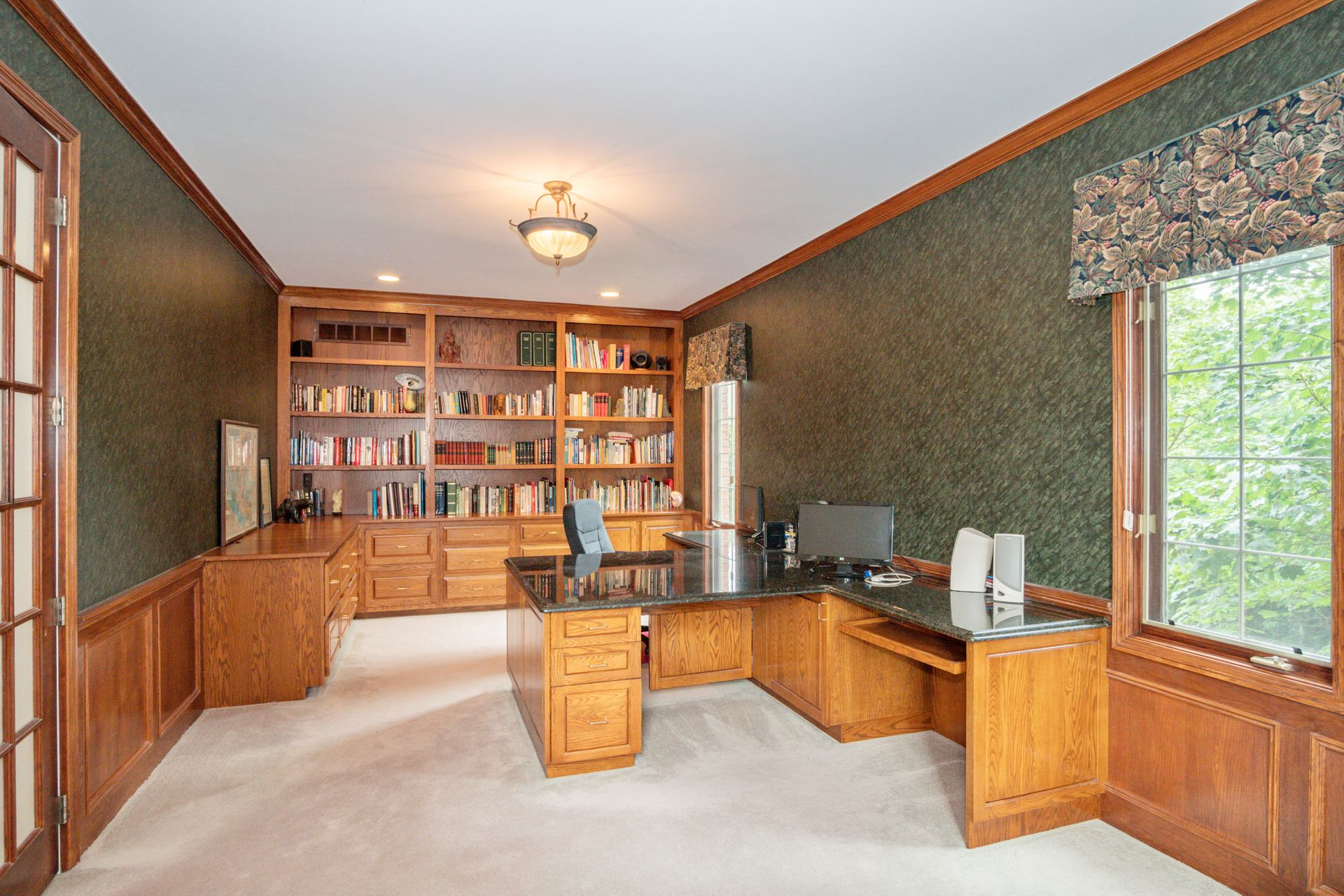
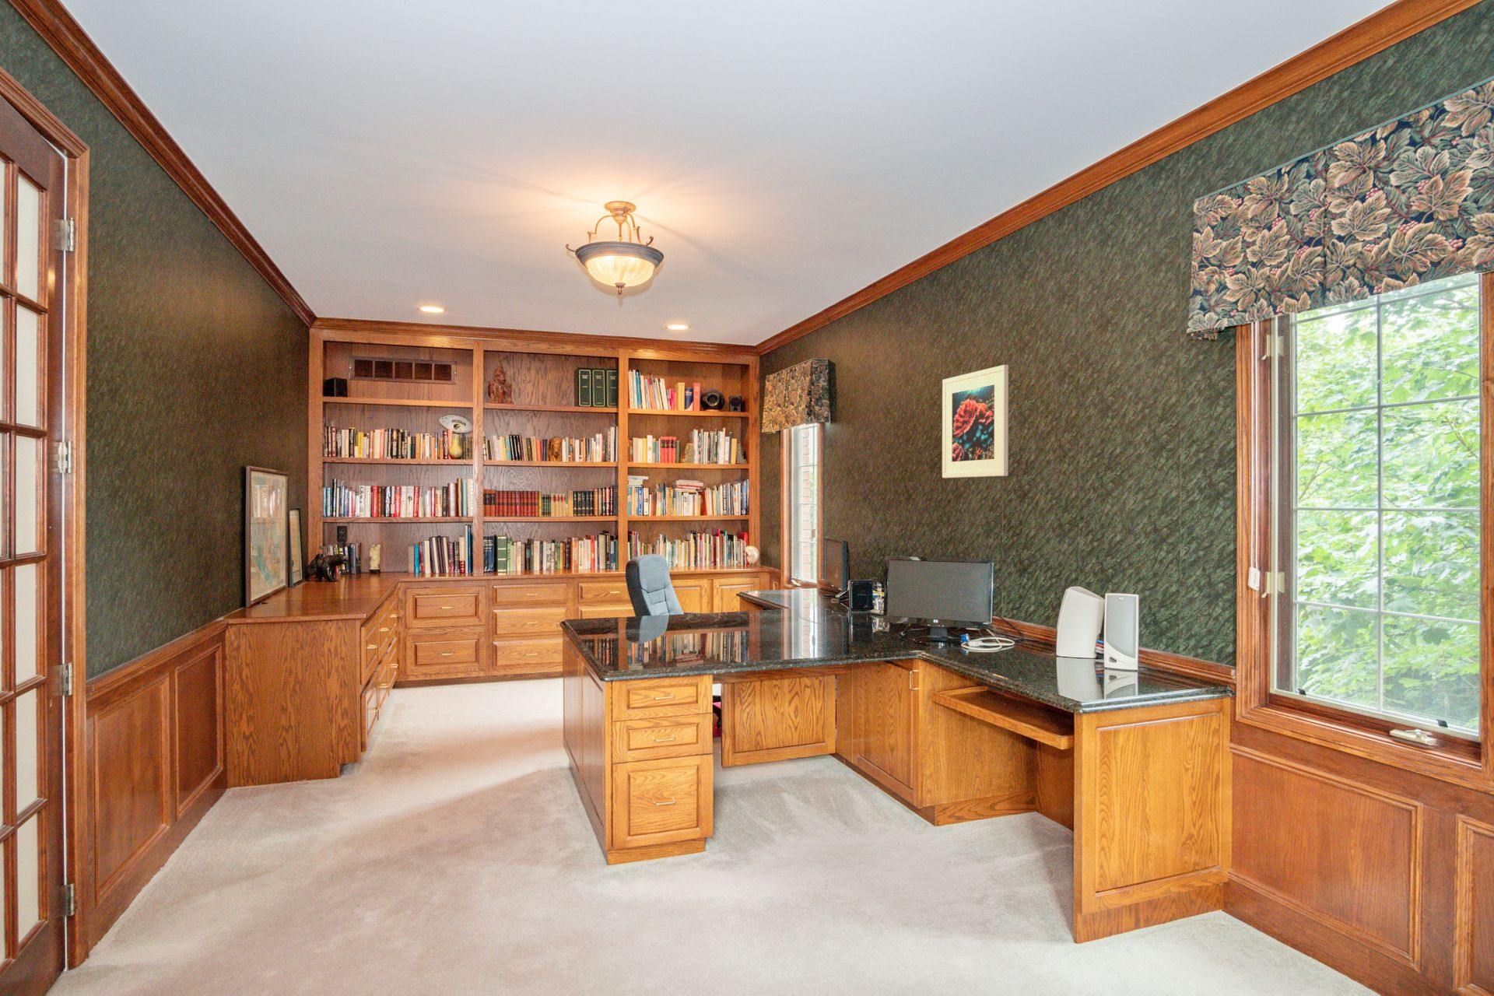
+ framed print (973, 425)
